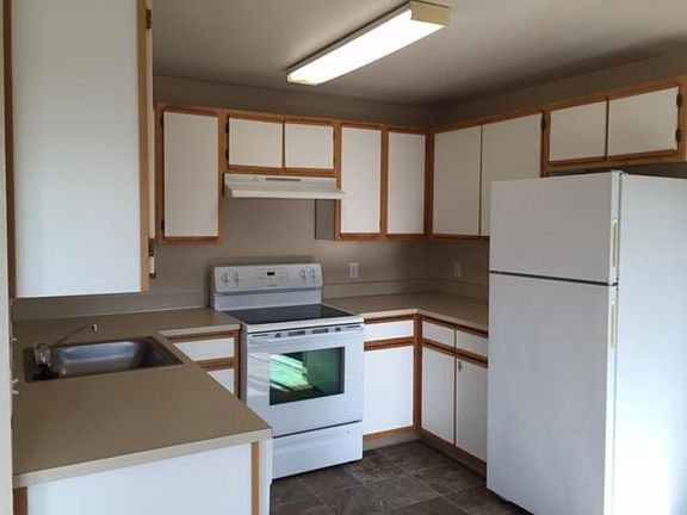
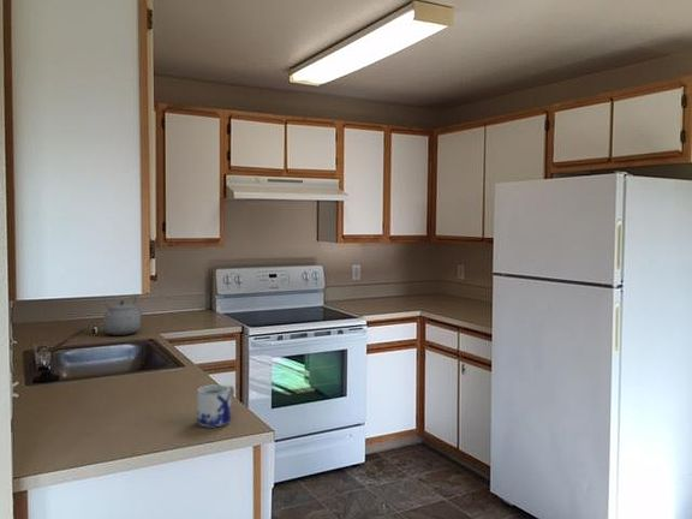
+ mug (216, 404)
+ tea kettle (126, 311)
